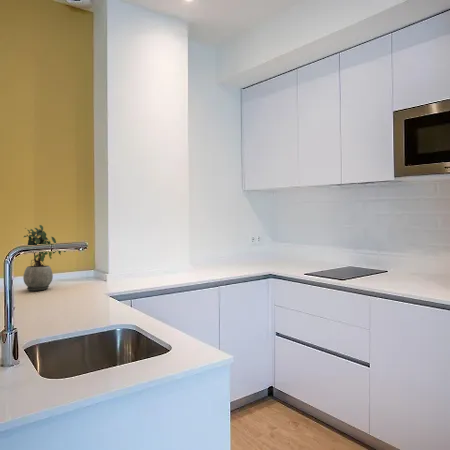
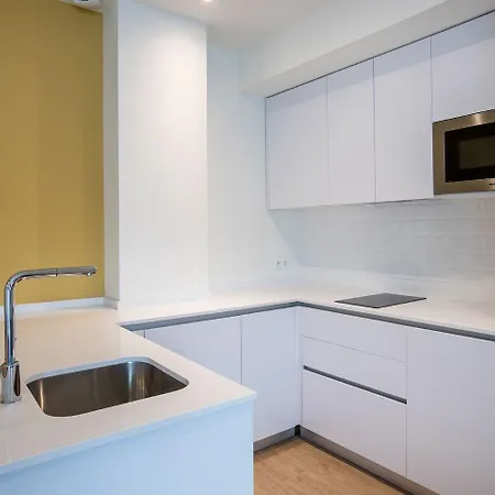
- potted plant (44, 257)
